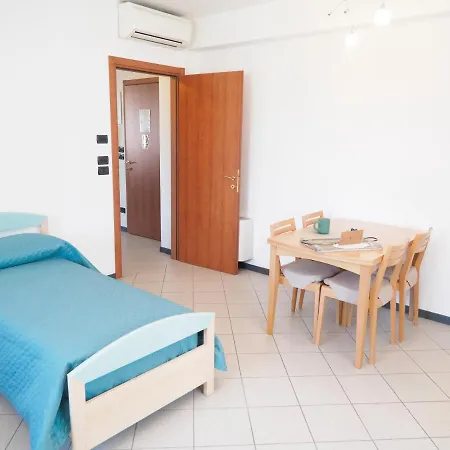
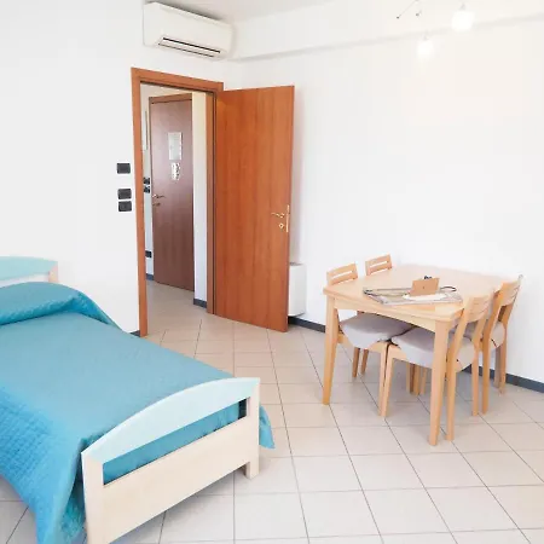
- mug (322, 226)
